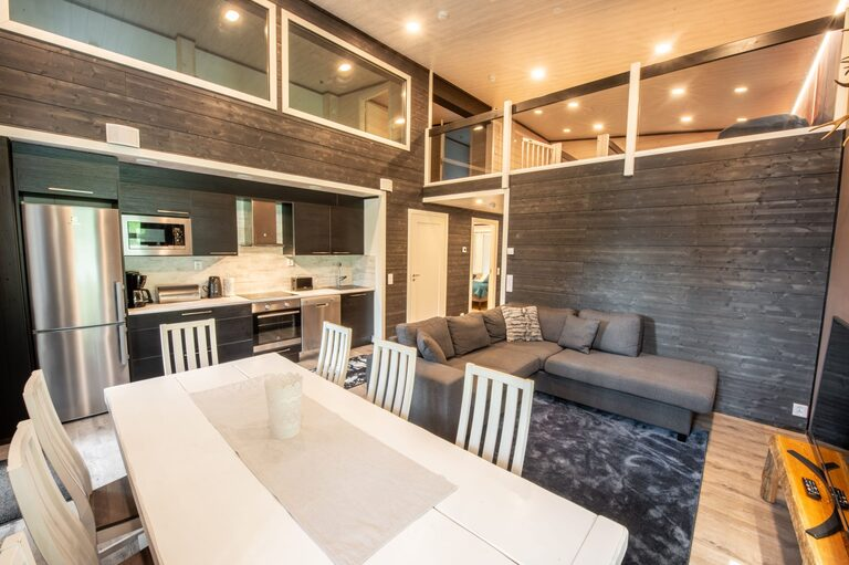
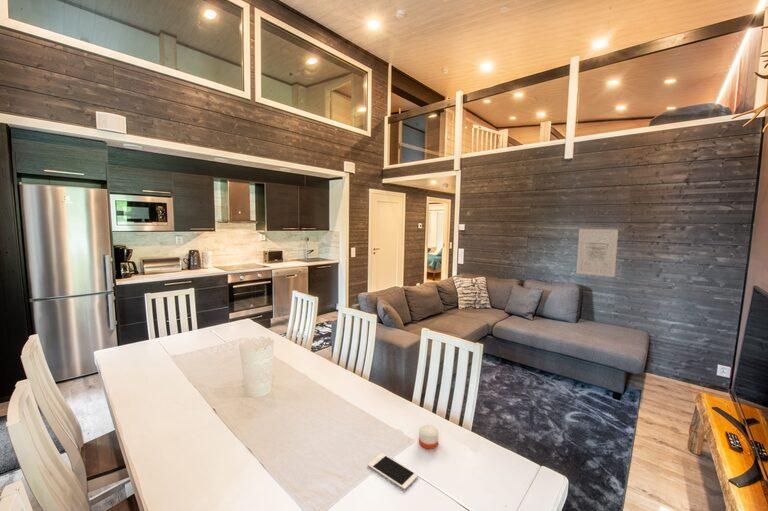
+ cell phone (392, 470)
+ candle (428, 430)
+ wall art (596, 252)
